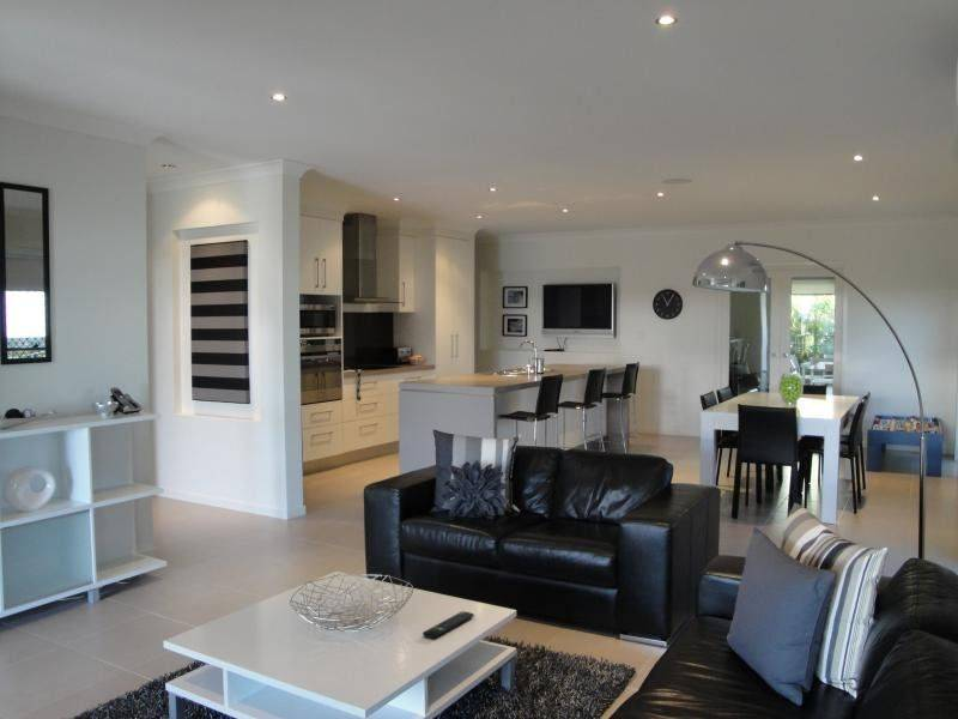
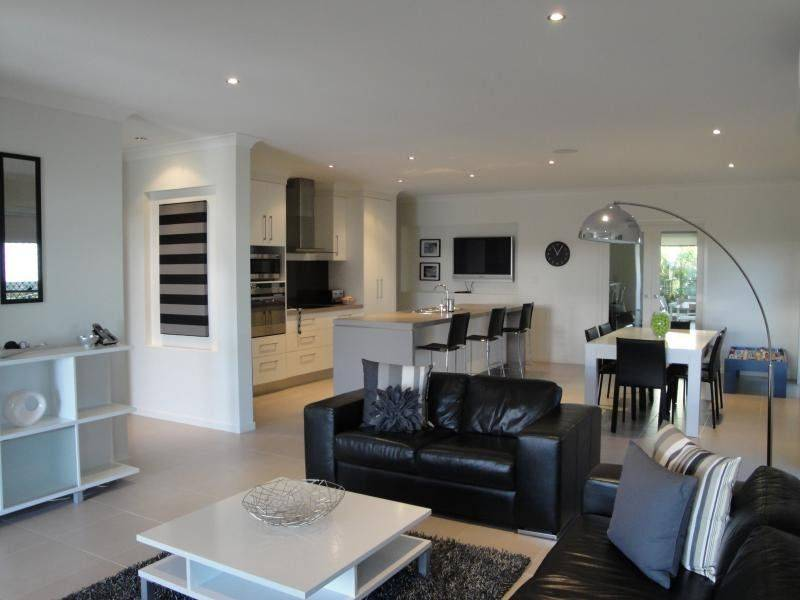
- remote control (449, 624)
